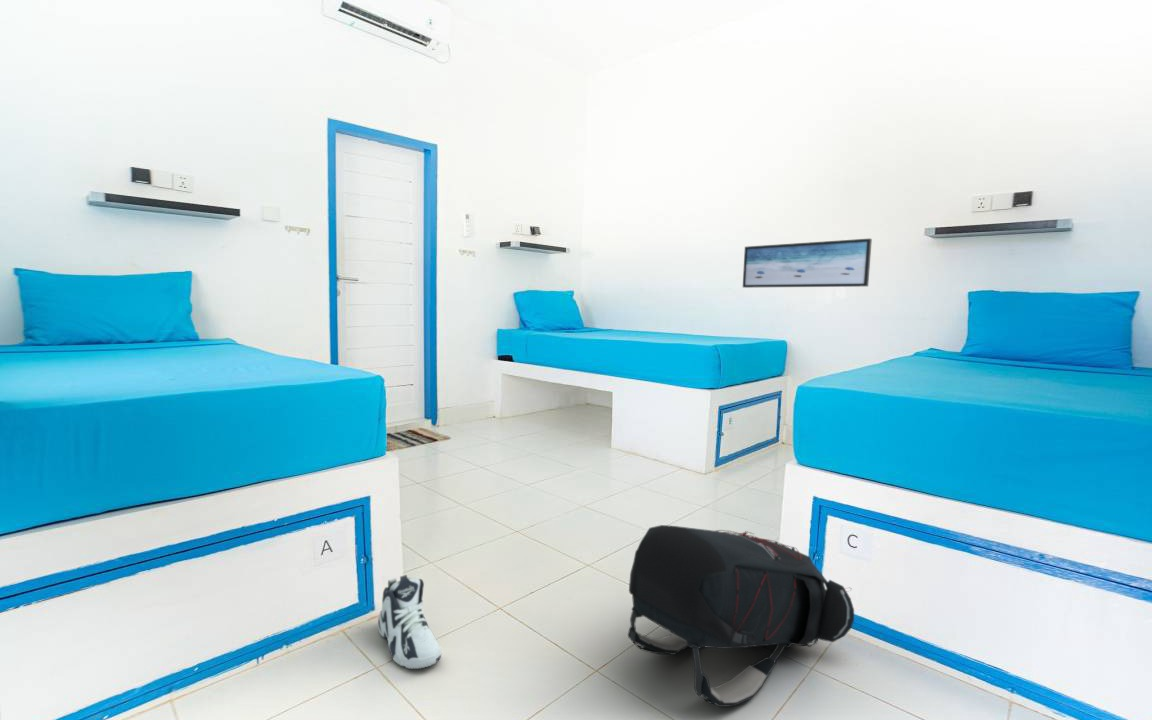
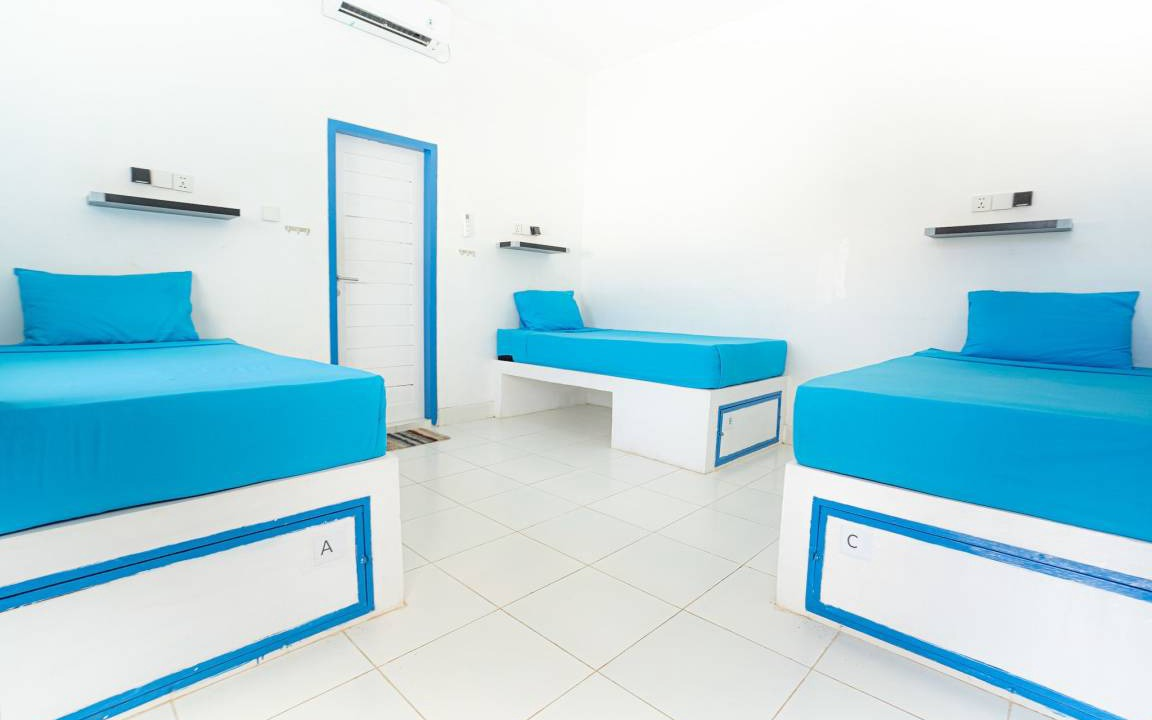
- sneaker (408, 613)
- backpack (745, 589)
- wall art (802, 265)
